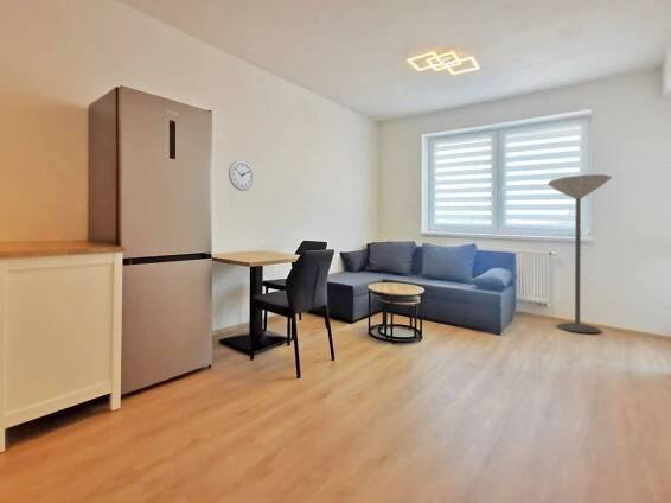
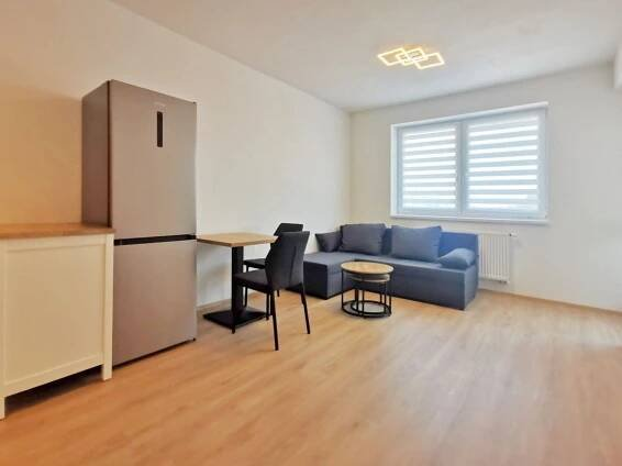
- wall clock (242, 176)
- floor lamp (577, 254)
